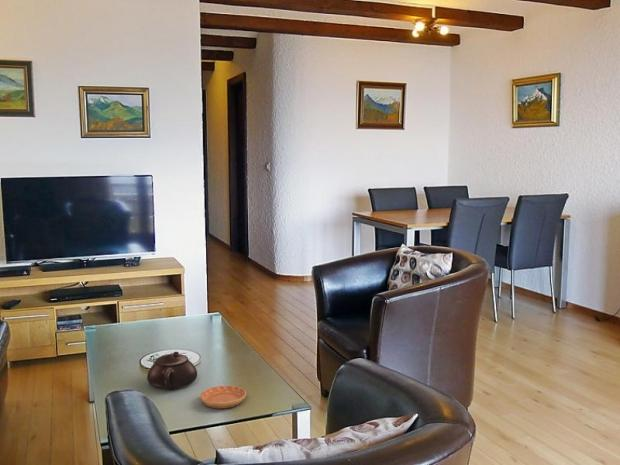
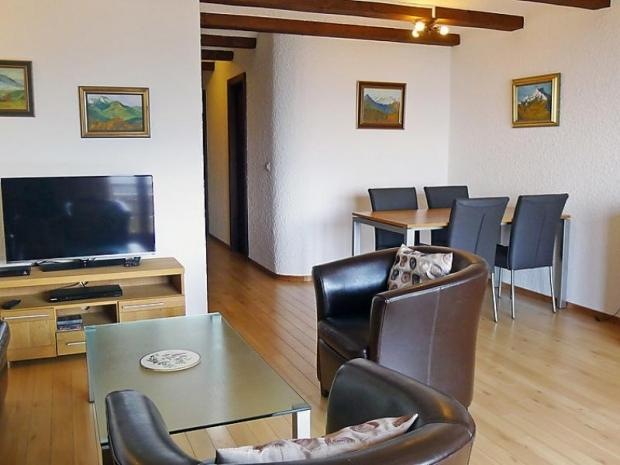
- saucer (223, 397)
- teapot (171, 368)
